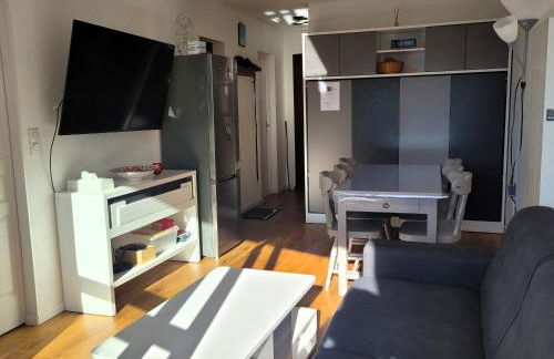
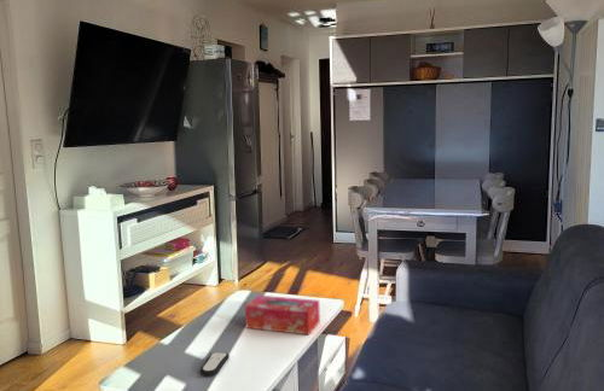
+ remote control (214, 363)
+ tissue box (283, 314)
